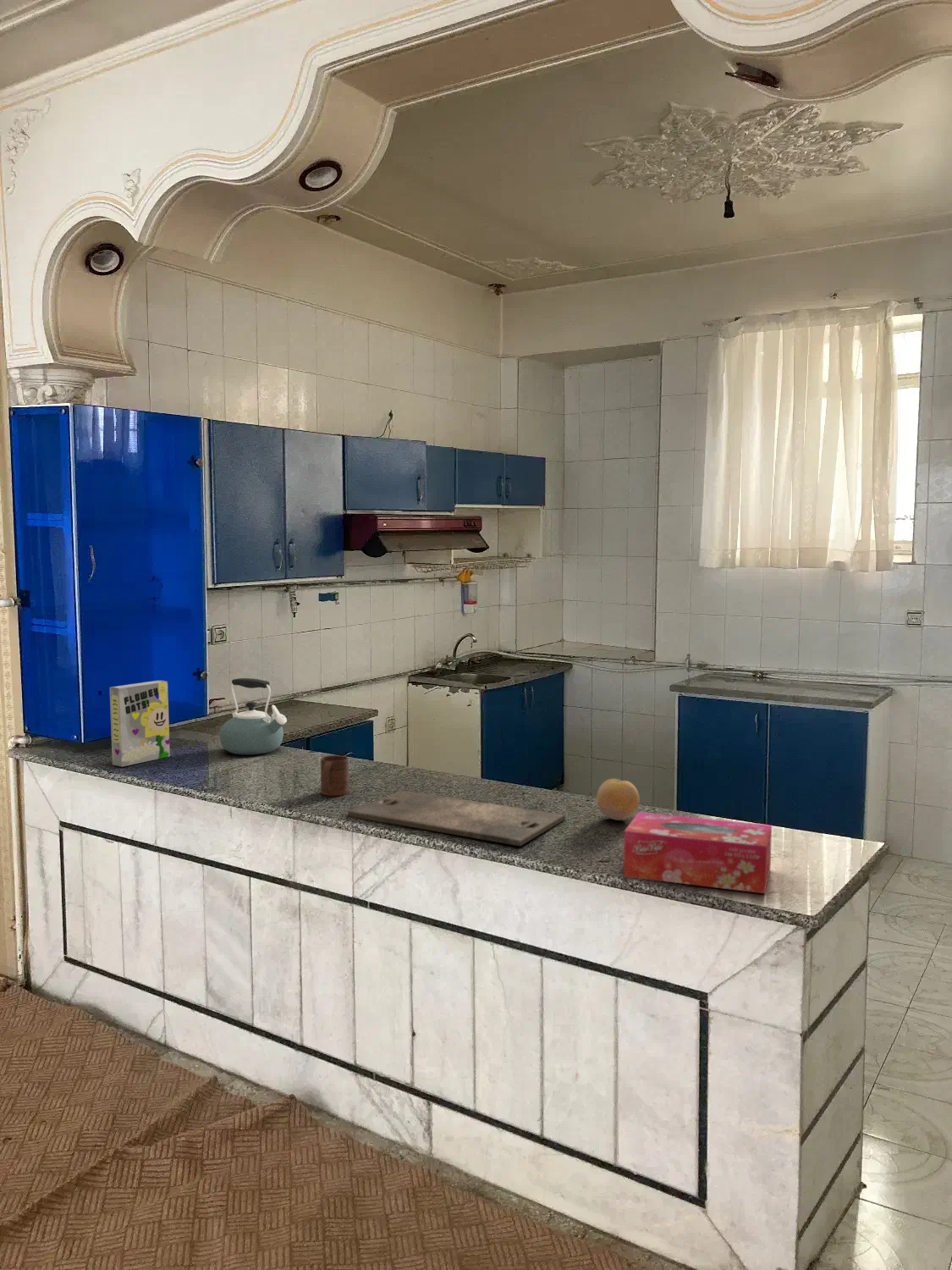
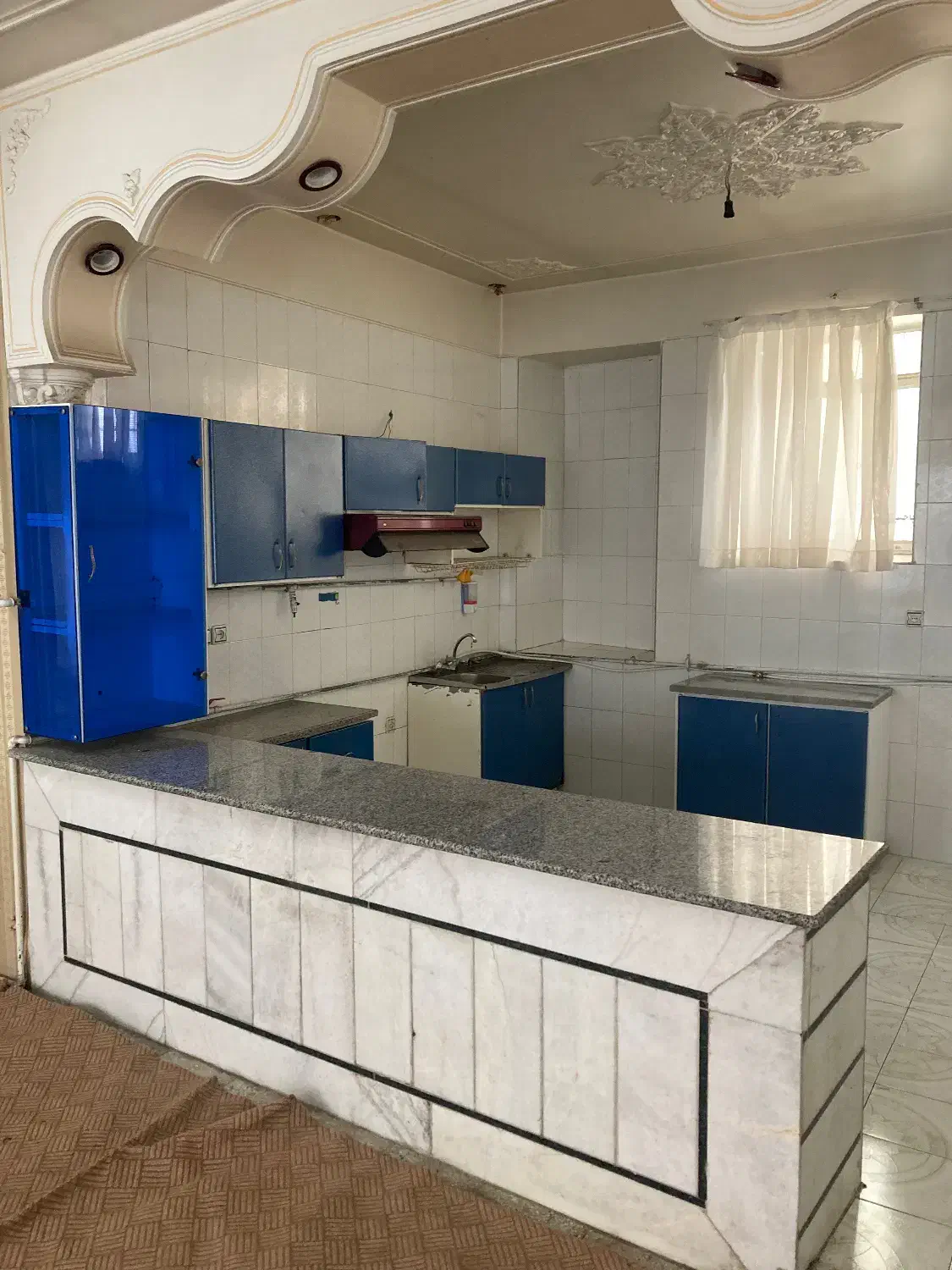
- tissue box (698, 850)
- cutting board (455, 815)
- kettle (256, 715)
- cup (334, 776)
- cereal box (140, 722)
- fruit (617, 799)
